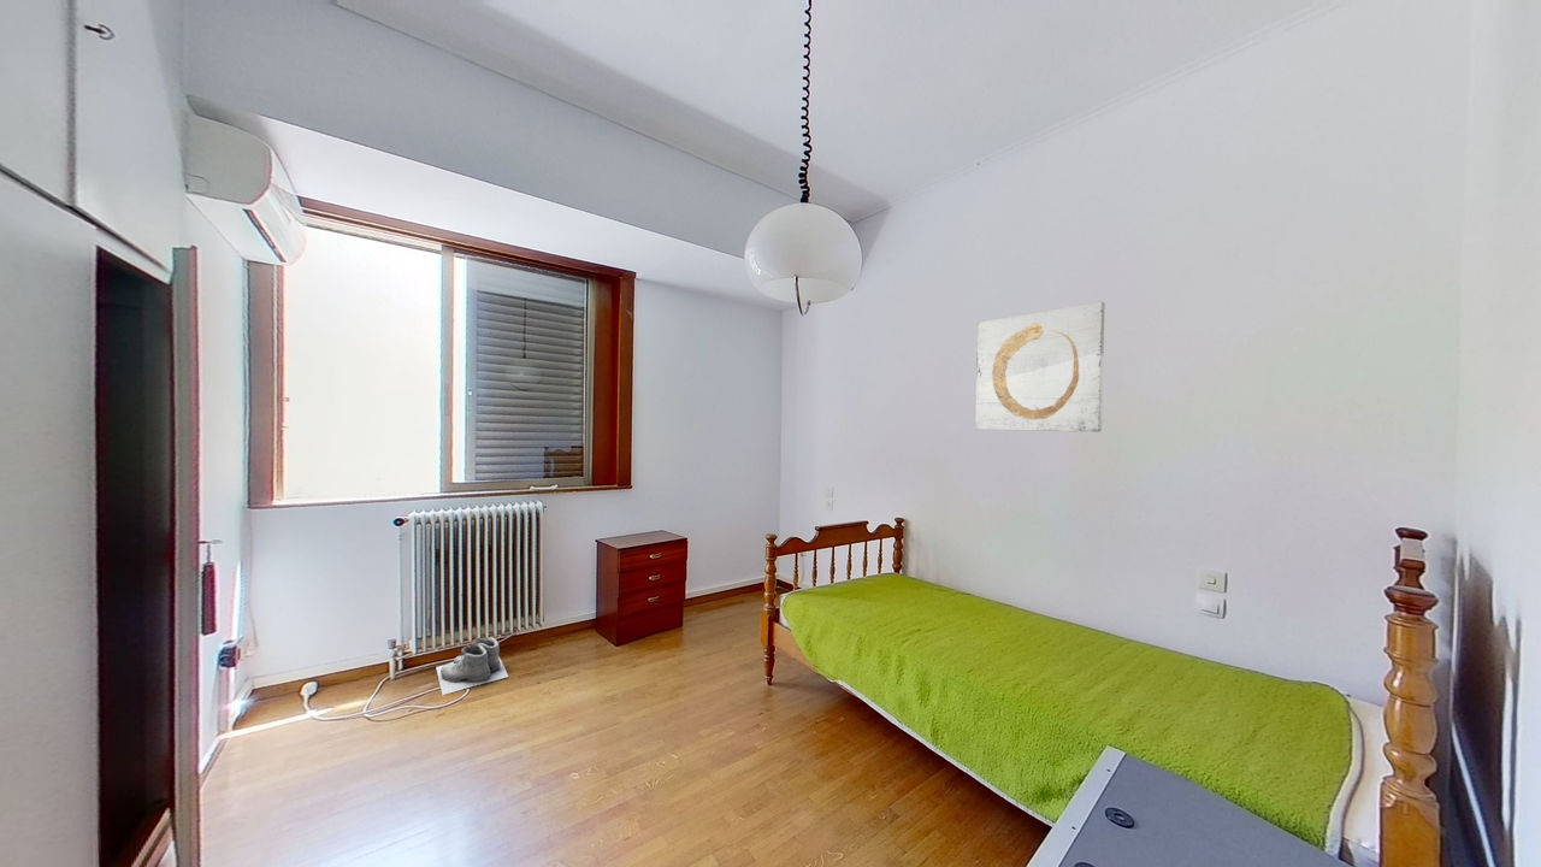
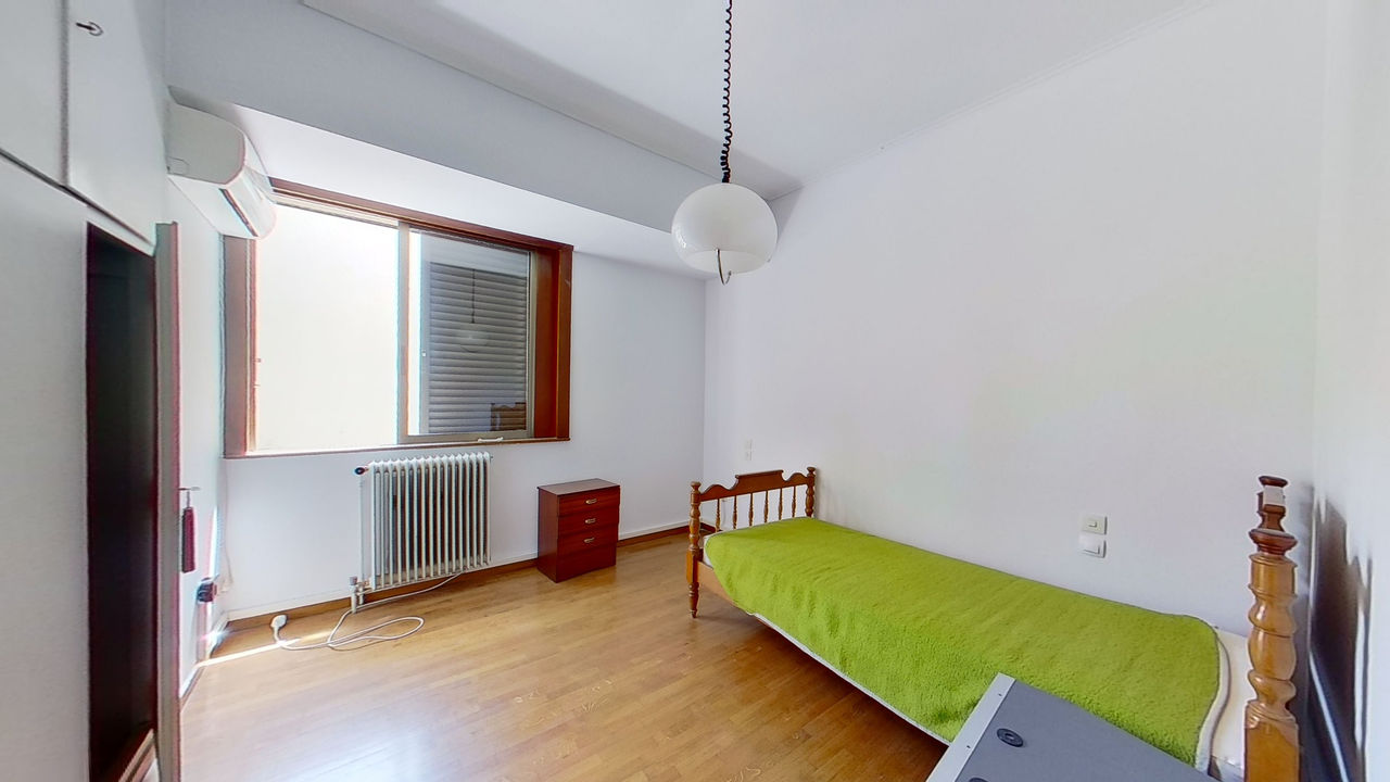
- boots (472, 655)
- wall art (1034, 372)
